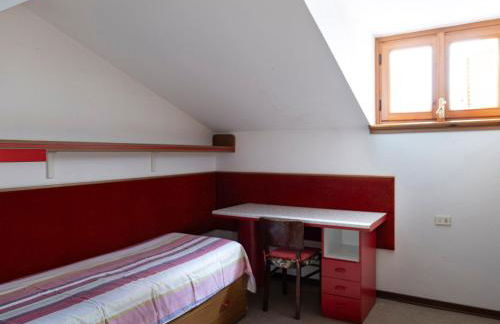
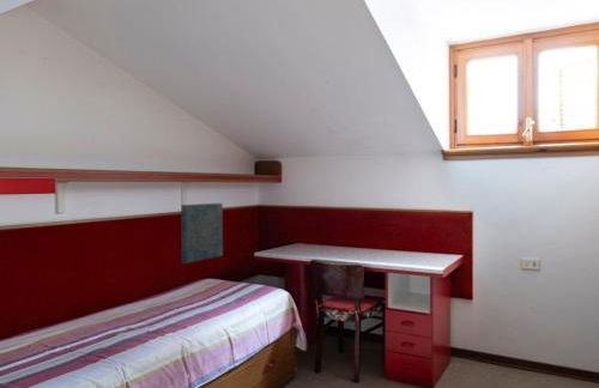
+ wall art (202, 231)
